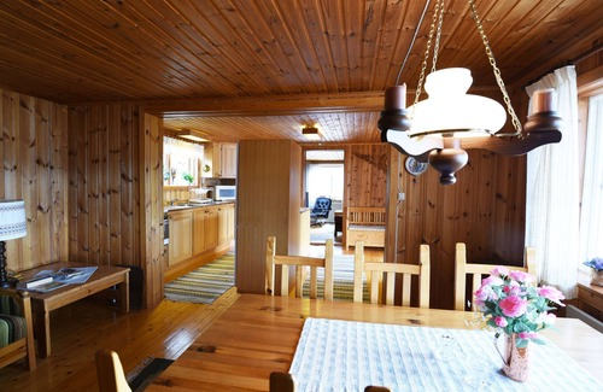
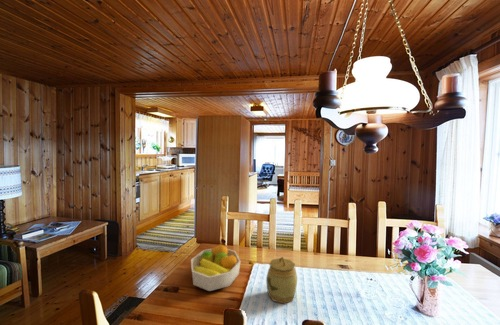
+ jar (281, 276)
+ fruit bowl (215, 264)
